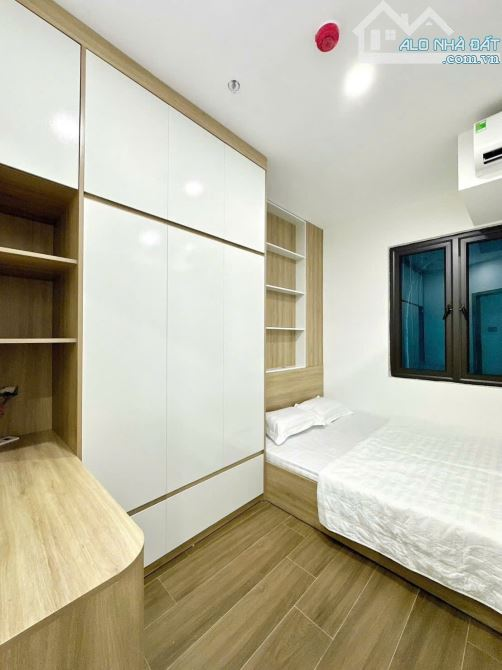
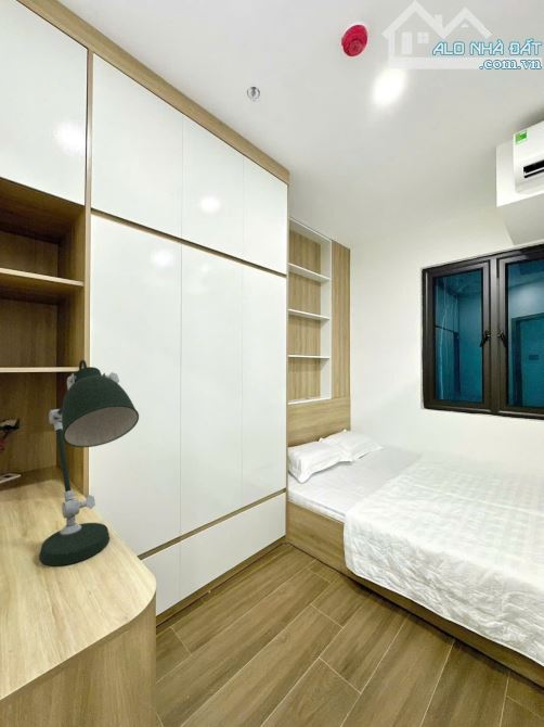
+ desk lamp (78, 446)
